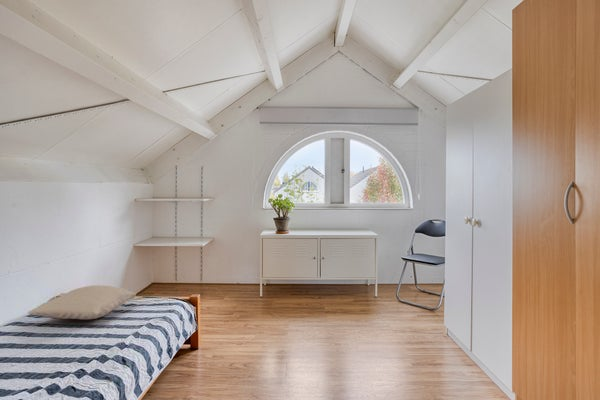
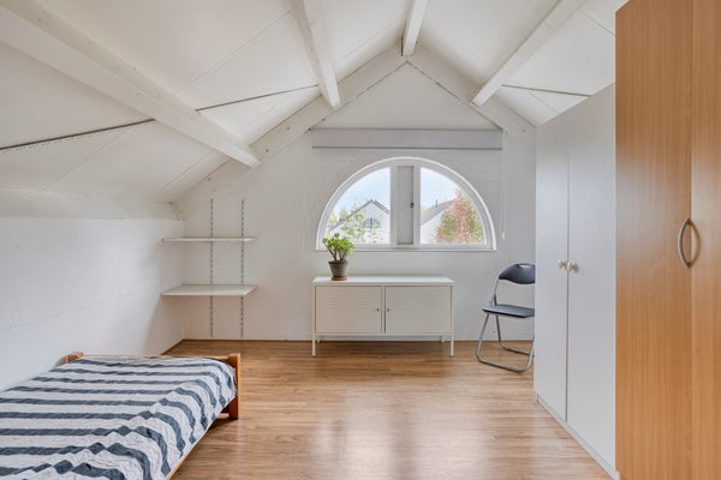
- pillow (86, 303)
